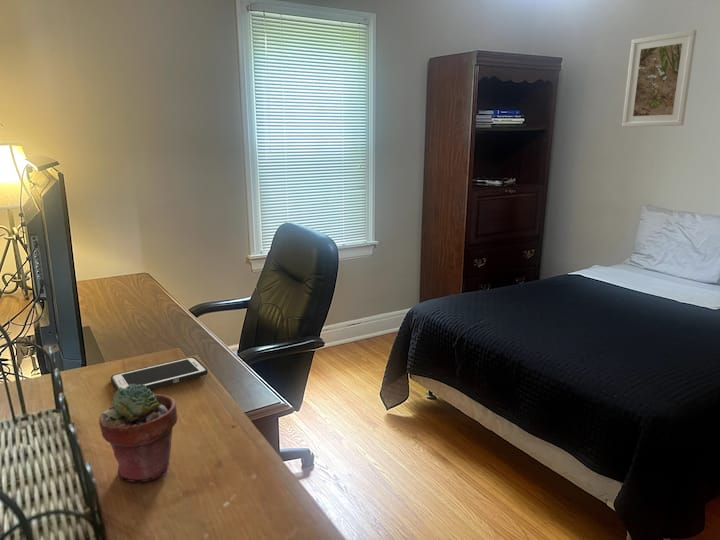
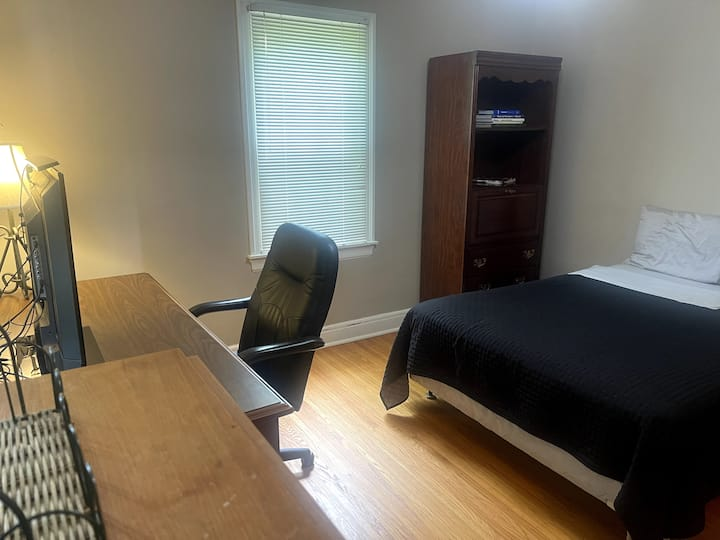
- potted succulent (140, 427)
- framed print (656, 81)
- cell phone (160, 375)
